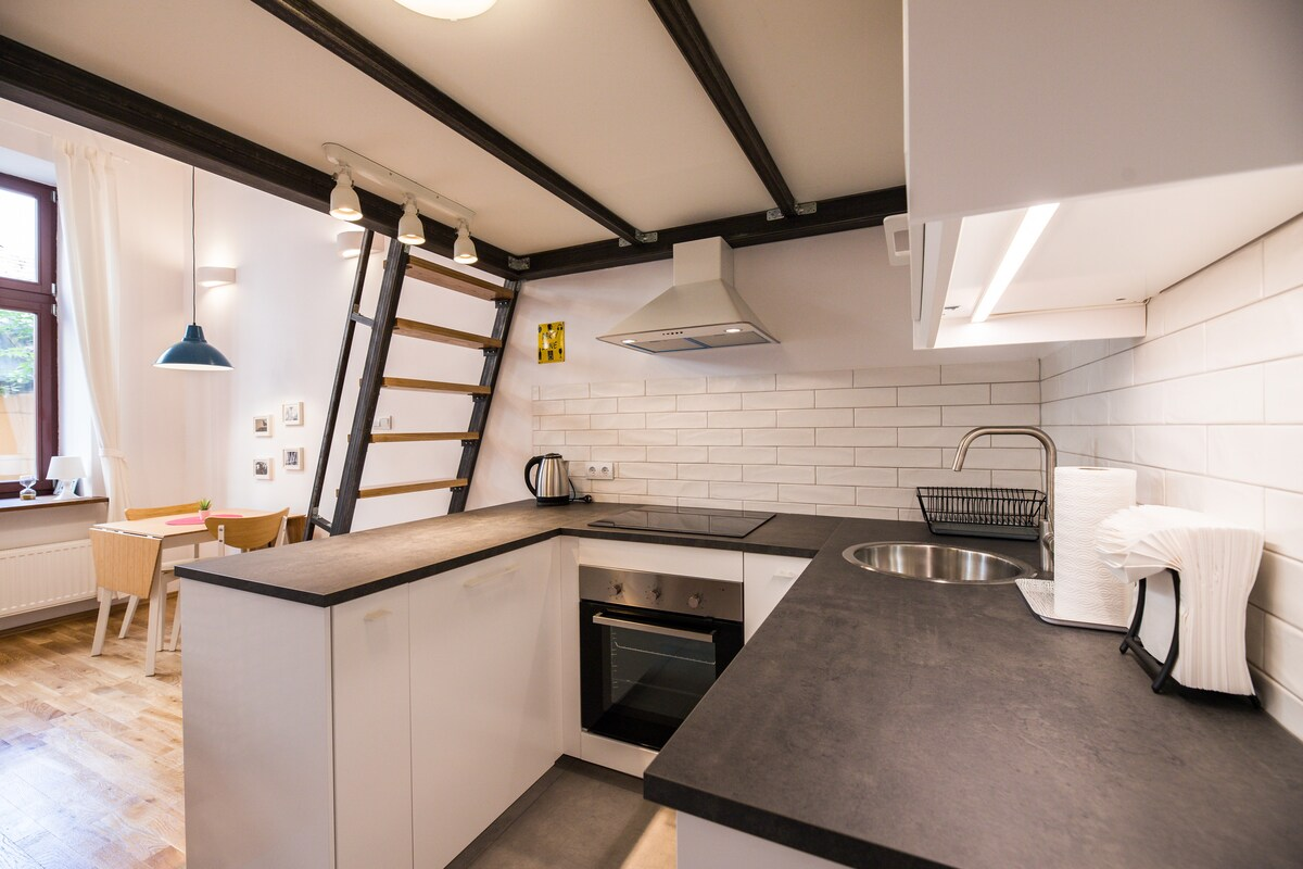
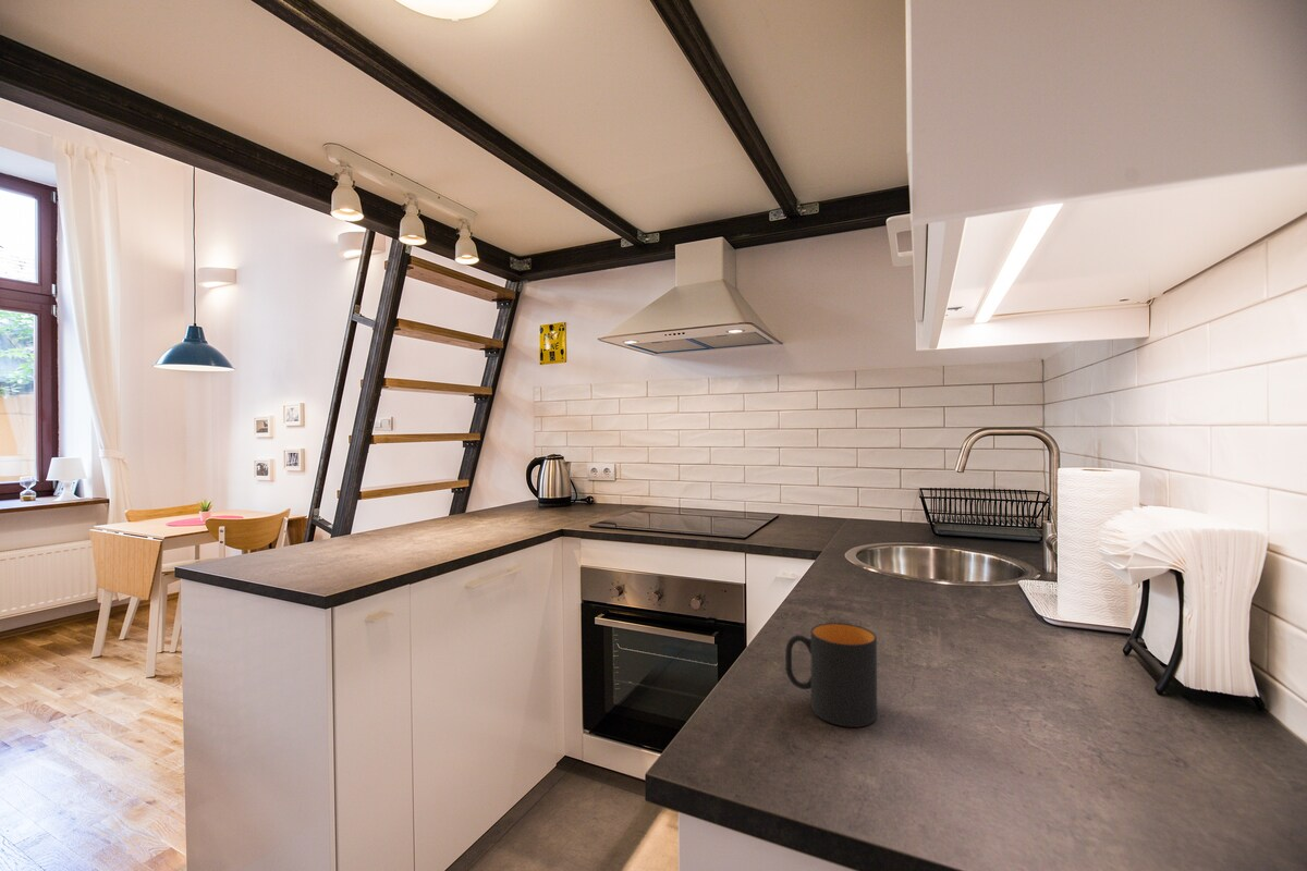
+ mug (829, 668)
